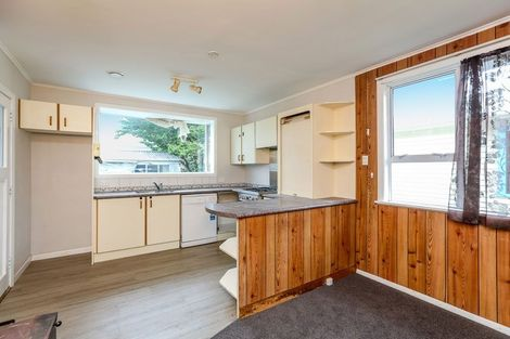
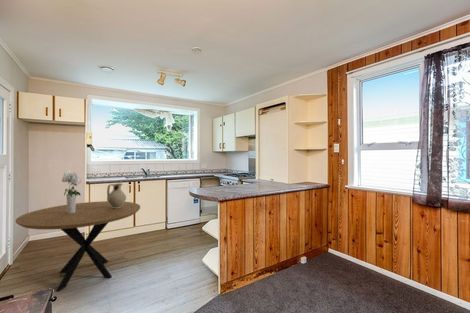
+ ceramic jug (116, 195)
+ bouquet (73, 191)
+ dining table (85, 242)
